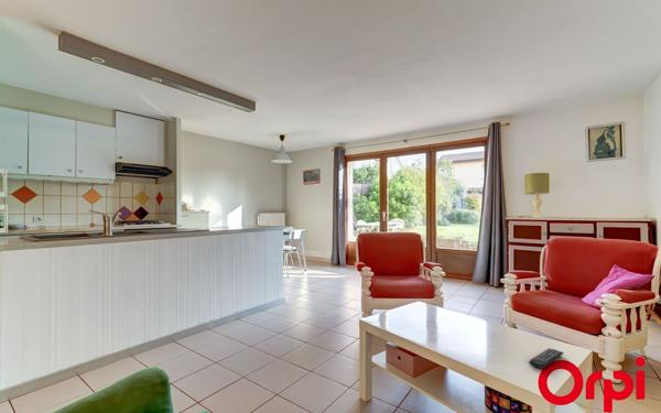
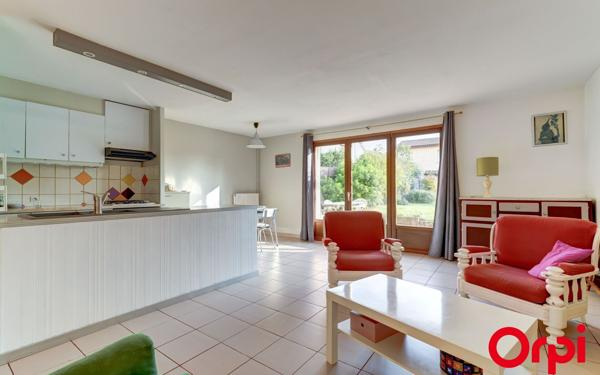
- remote control (546, 358)
